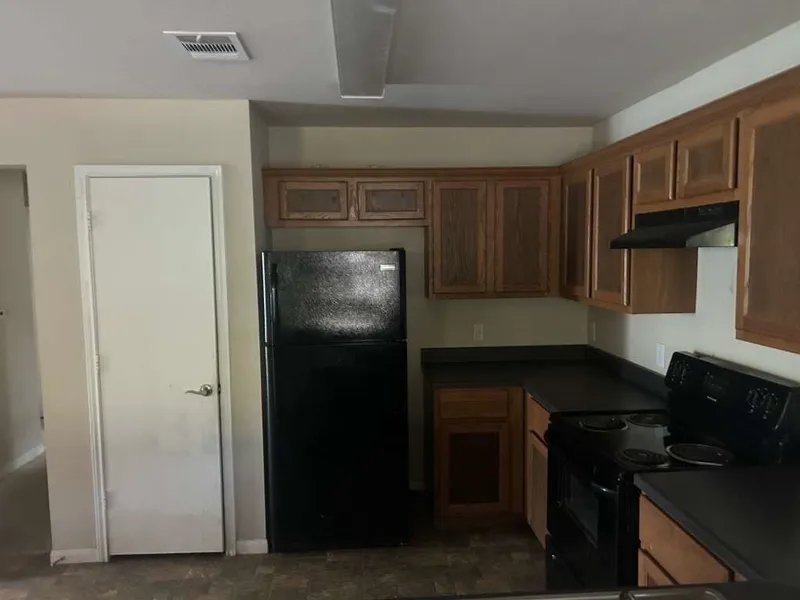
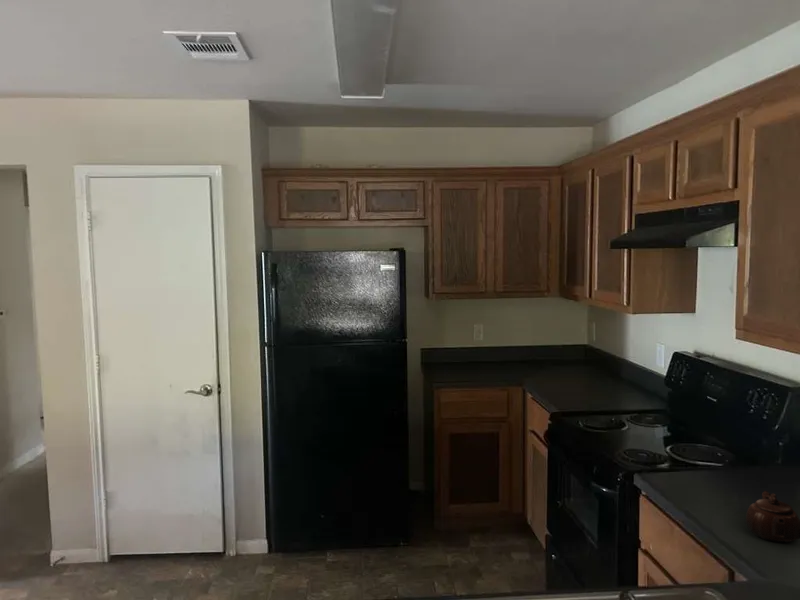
+ teapot (773, 513)
